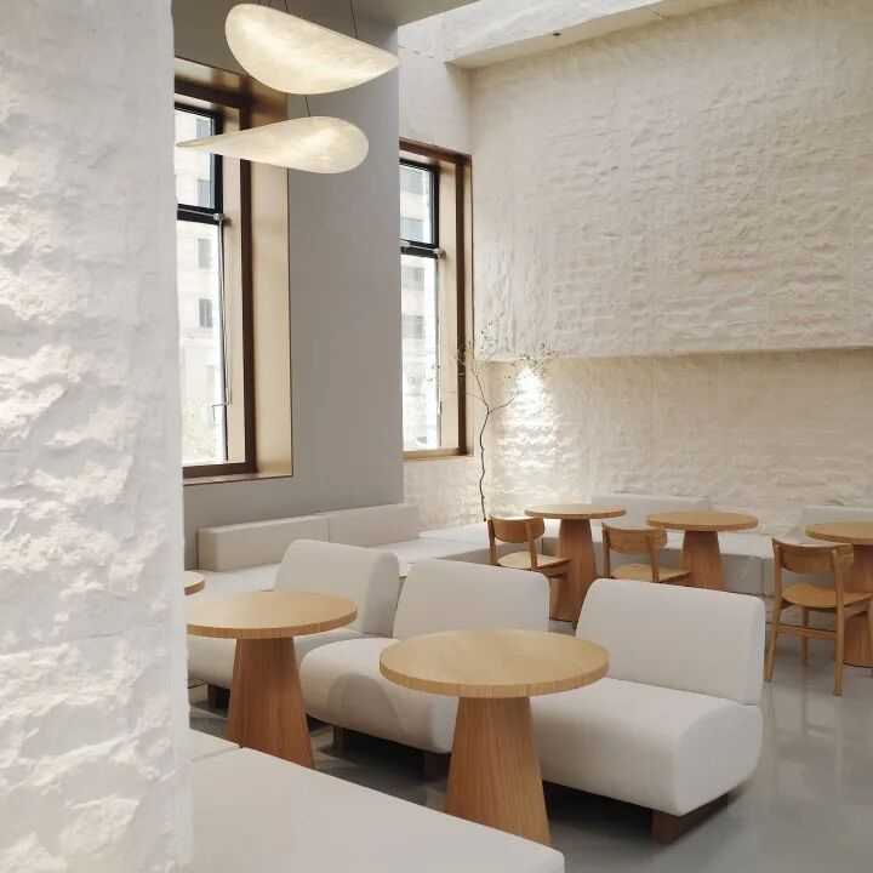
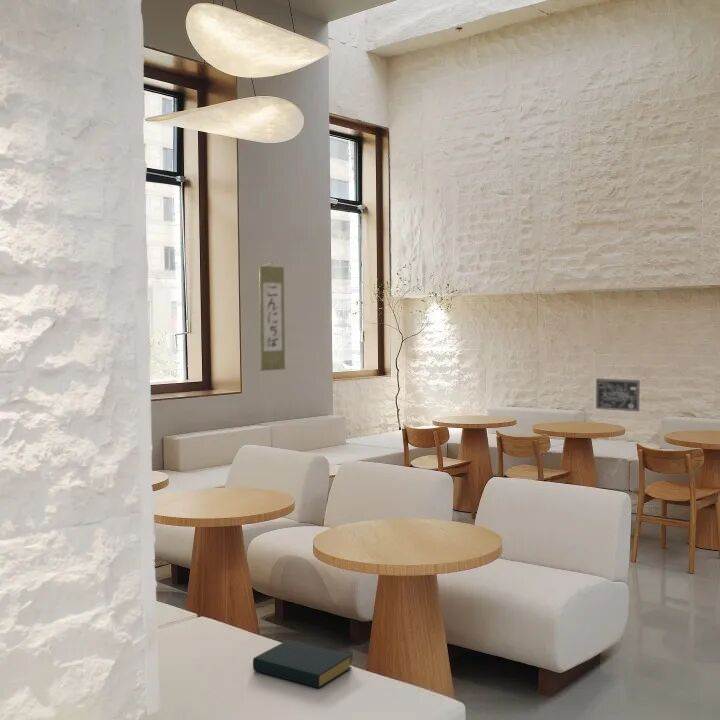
+ wall scroll (272, 316)
+ wall art (617, 394)
+ hardback book (302, 663)
